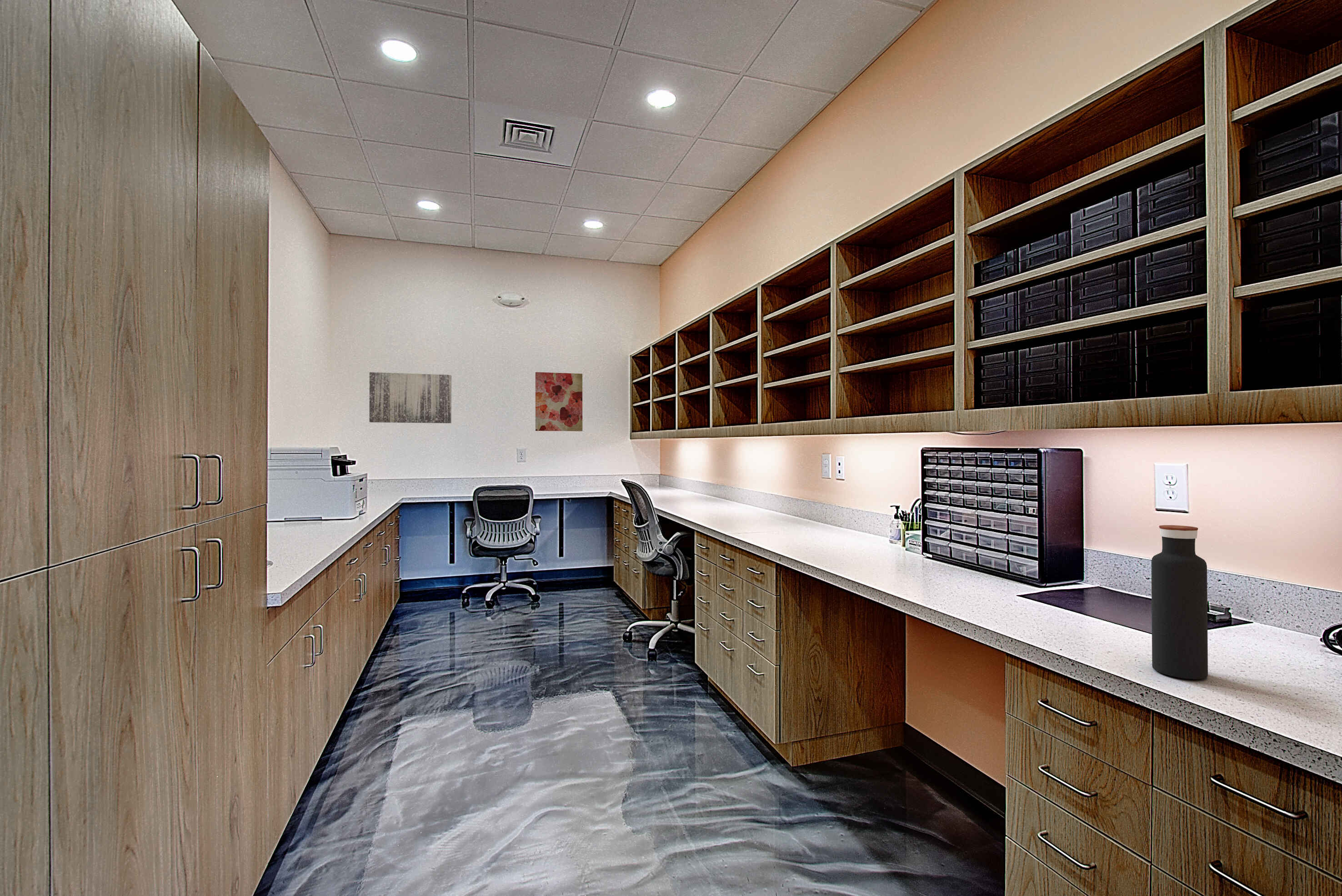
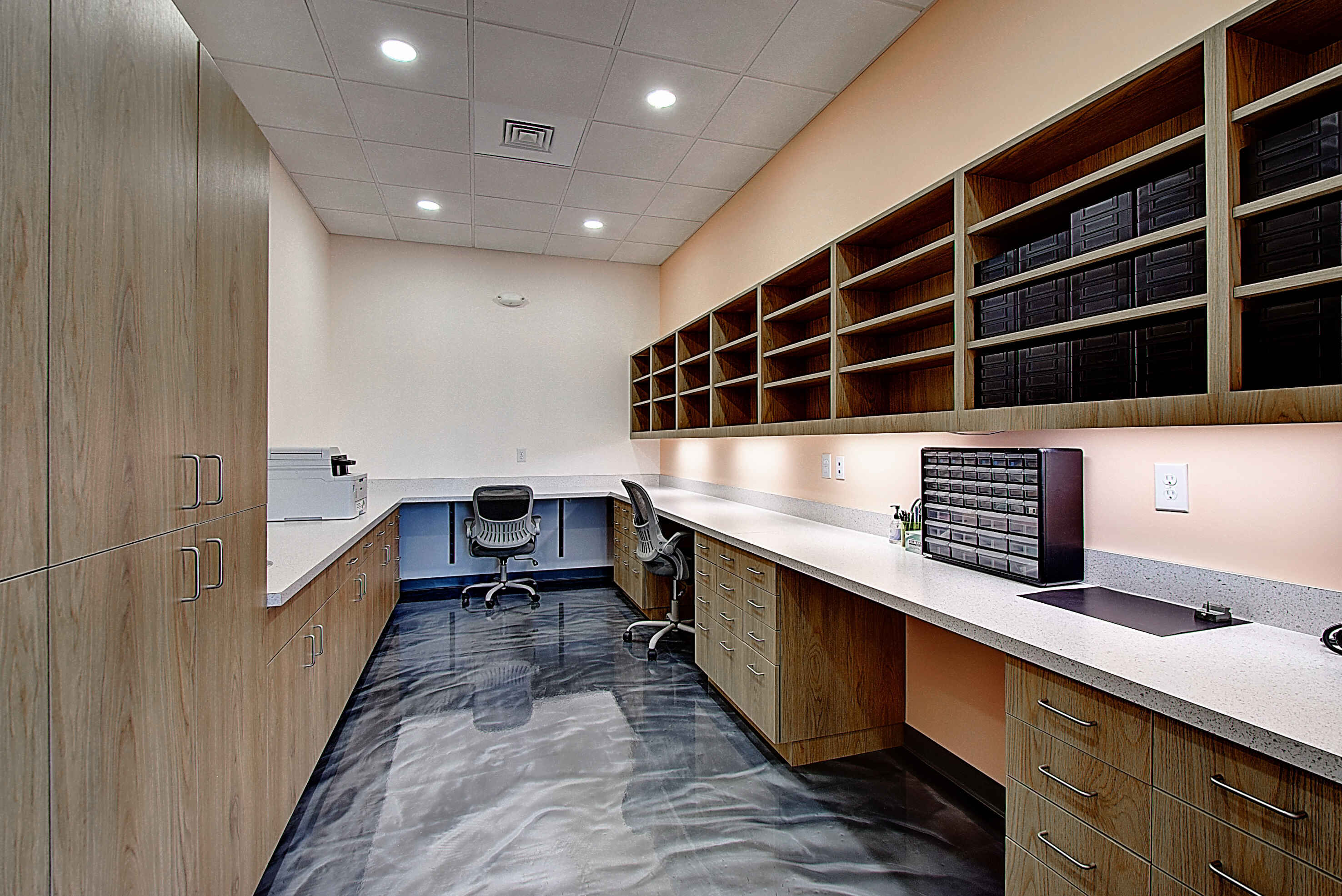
- water bottle (1179, 599)
- wall art (411, 398)
- wall art (559, 402)
